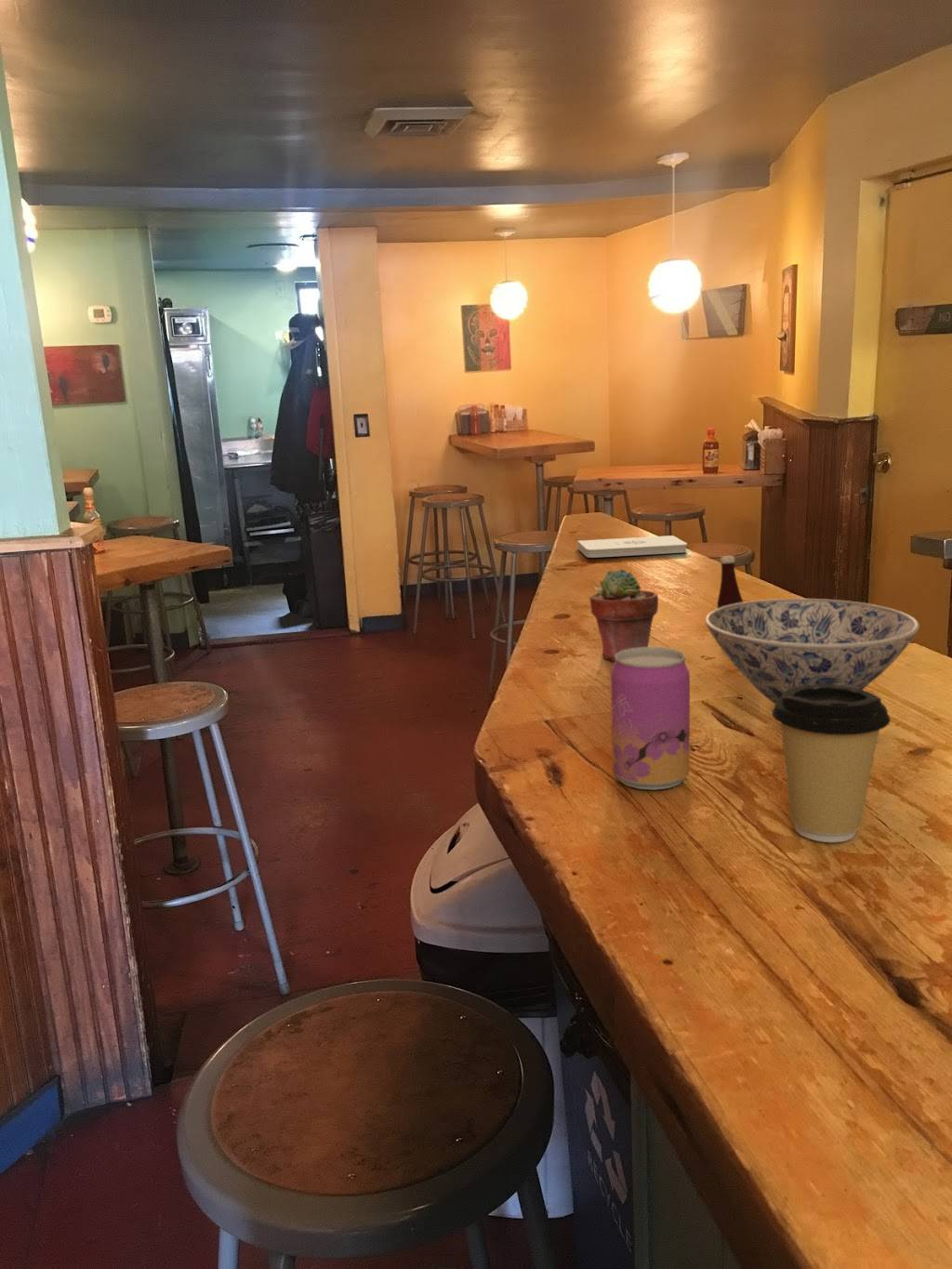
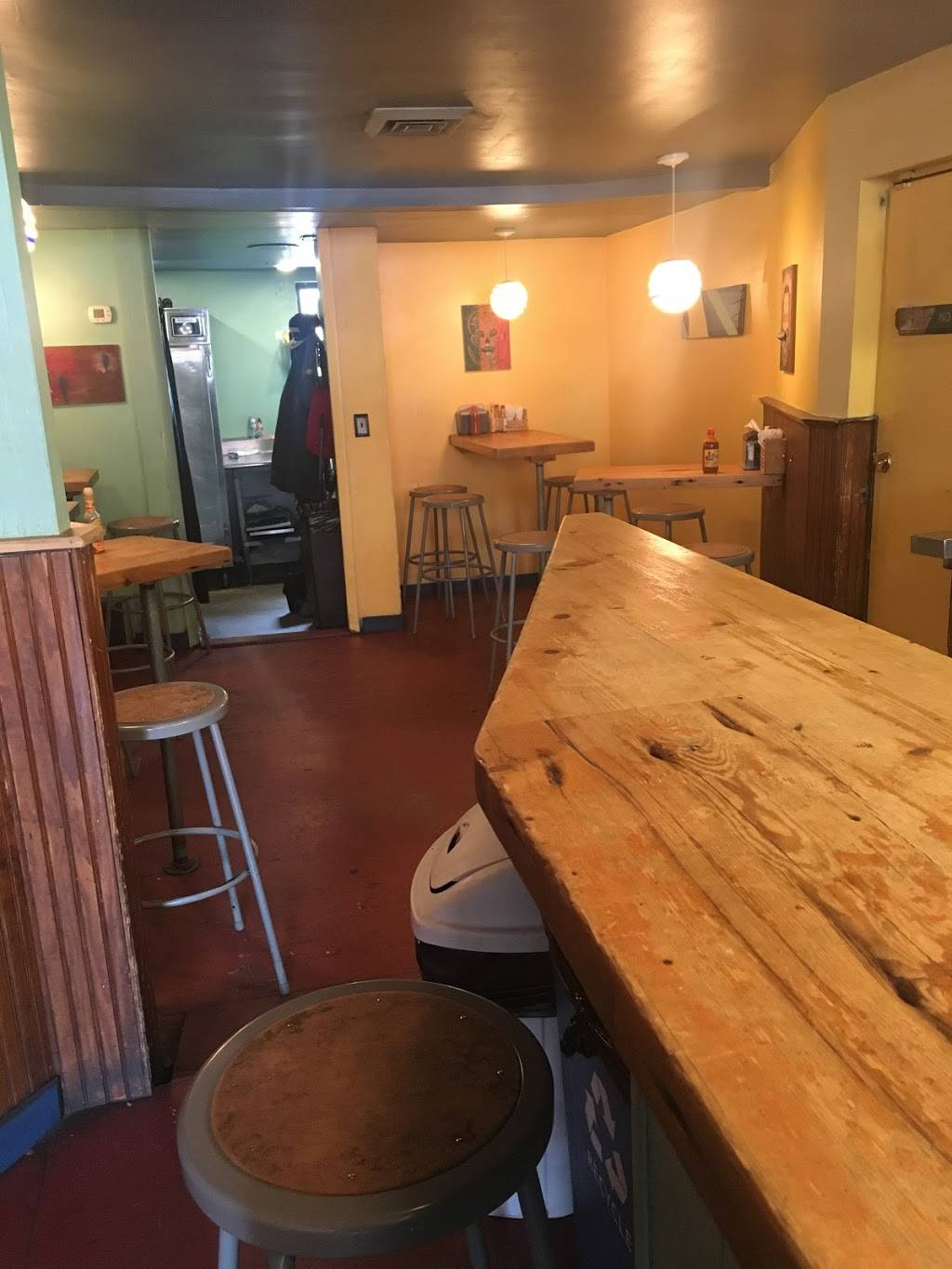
- potted succulent (623, 613)
- tabasco sauce (731, 600)
- notepad (631, 546)
- bowl (807, 663)
- coffee cup (827, 761)
- beer can (650, 717)
